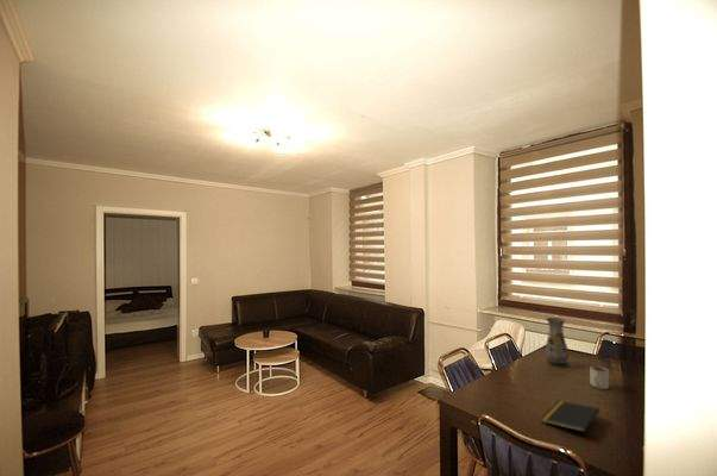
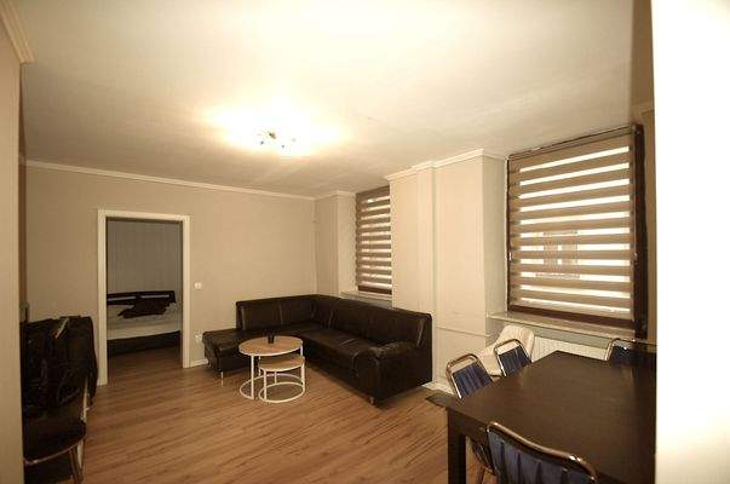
- notepad (570, 414)
- vase (556, 340)
- mug (598, 377)
